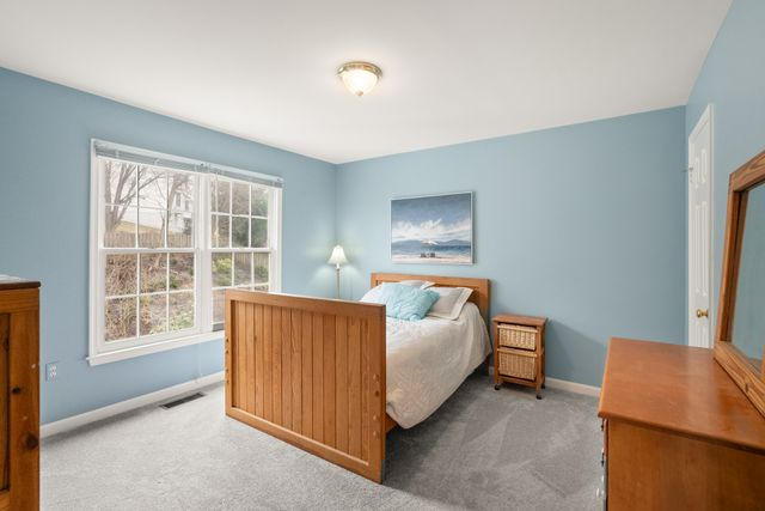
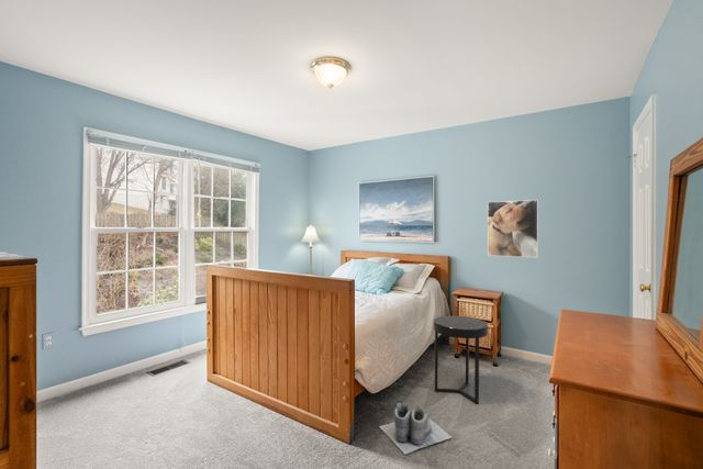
+ side table (466, 357)
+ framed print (512, 228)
+ boots (414, 417)
